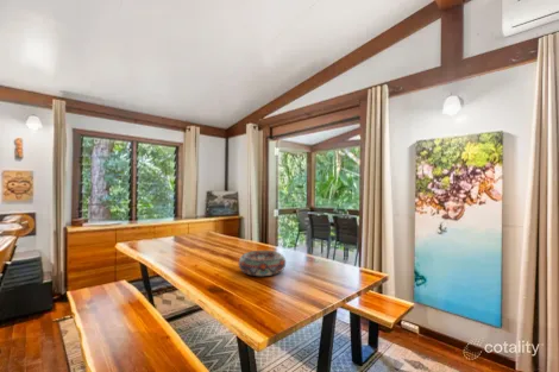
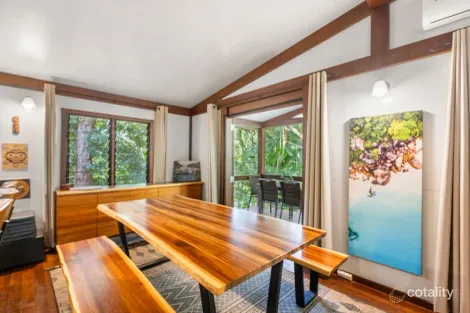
- decorative bowl (262, 263)
